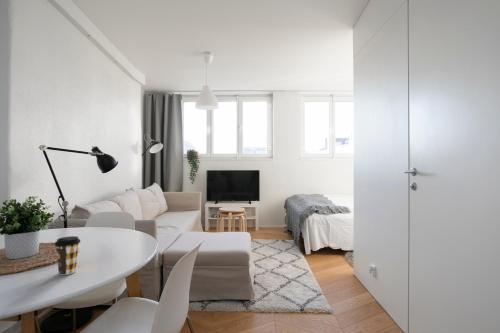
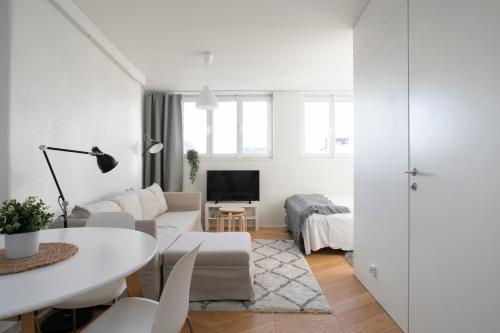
- coffee cup (67, 255)
